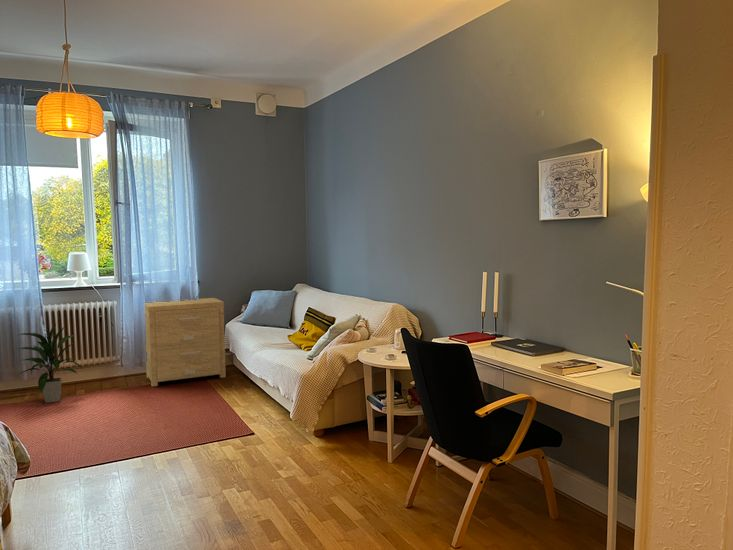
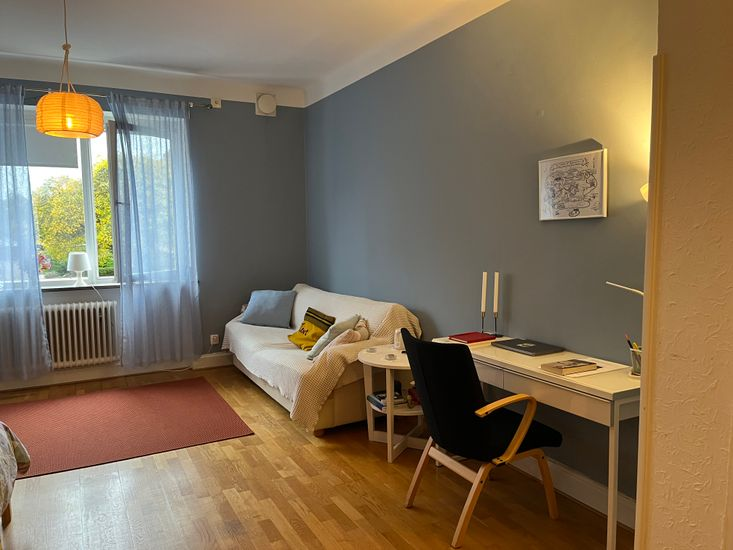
- side table (185, 340)
- indoor plant (49, 362)
